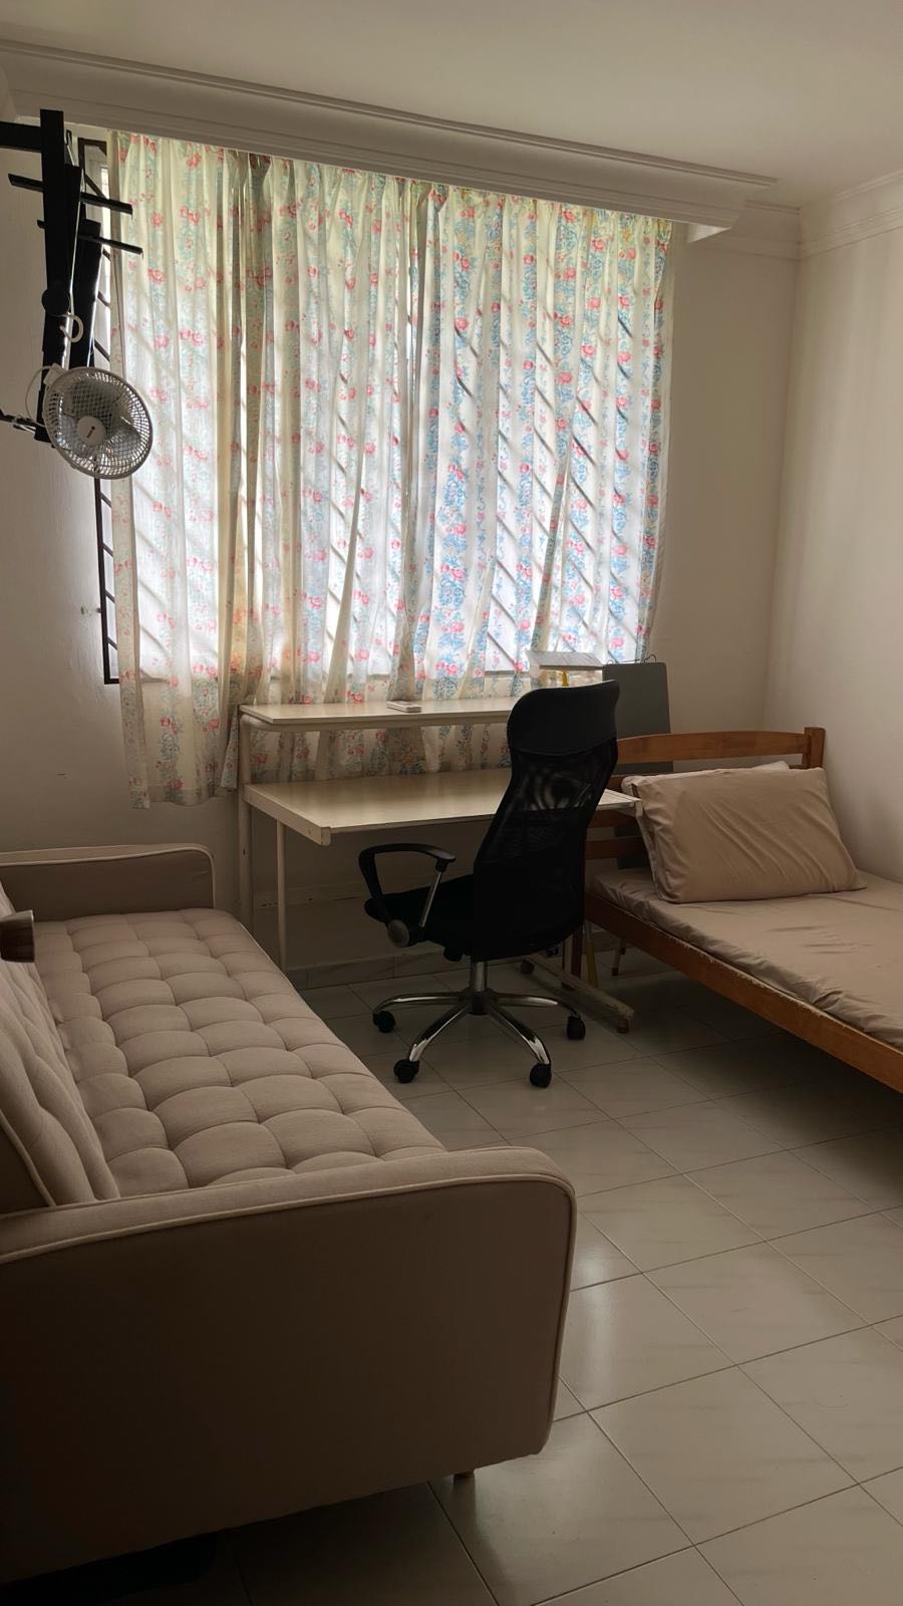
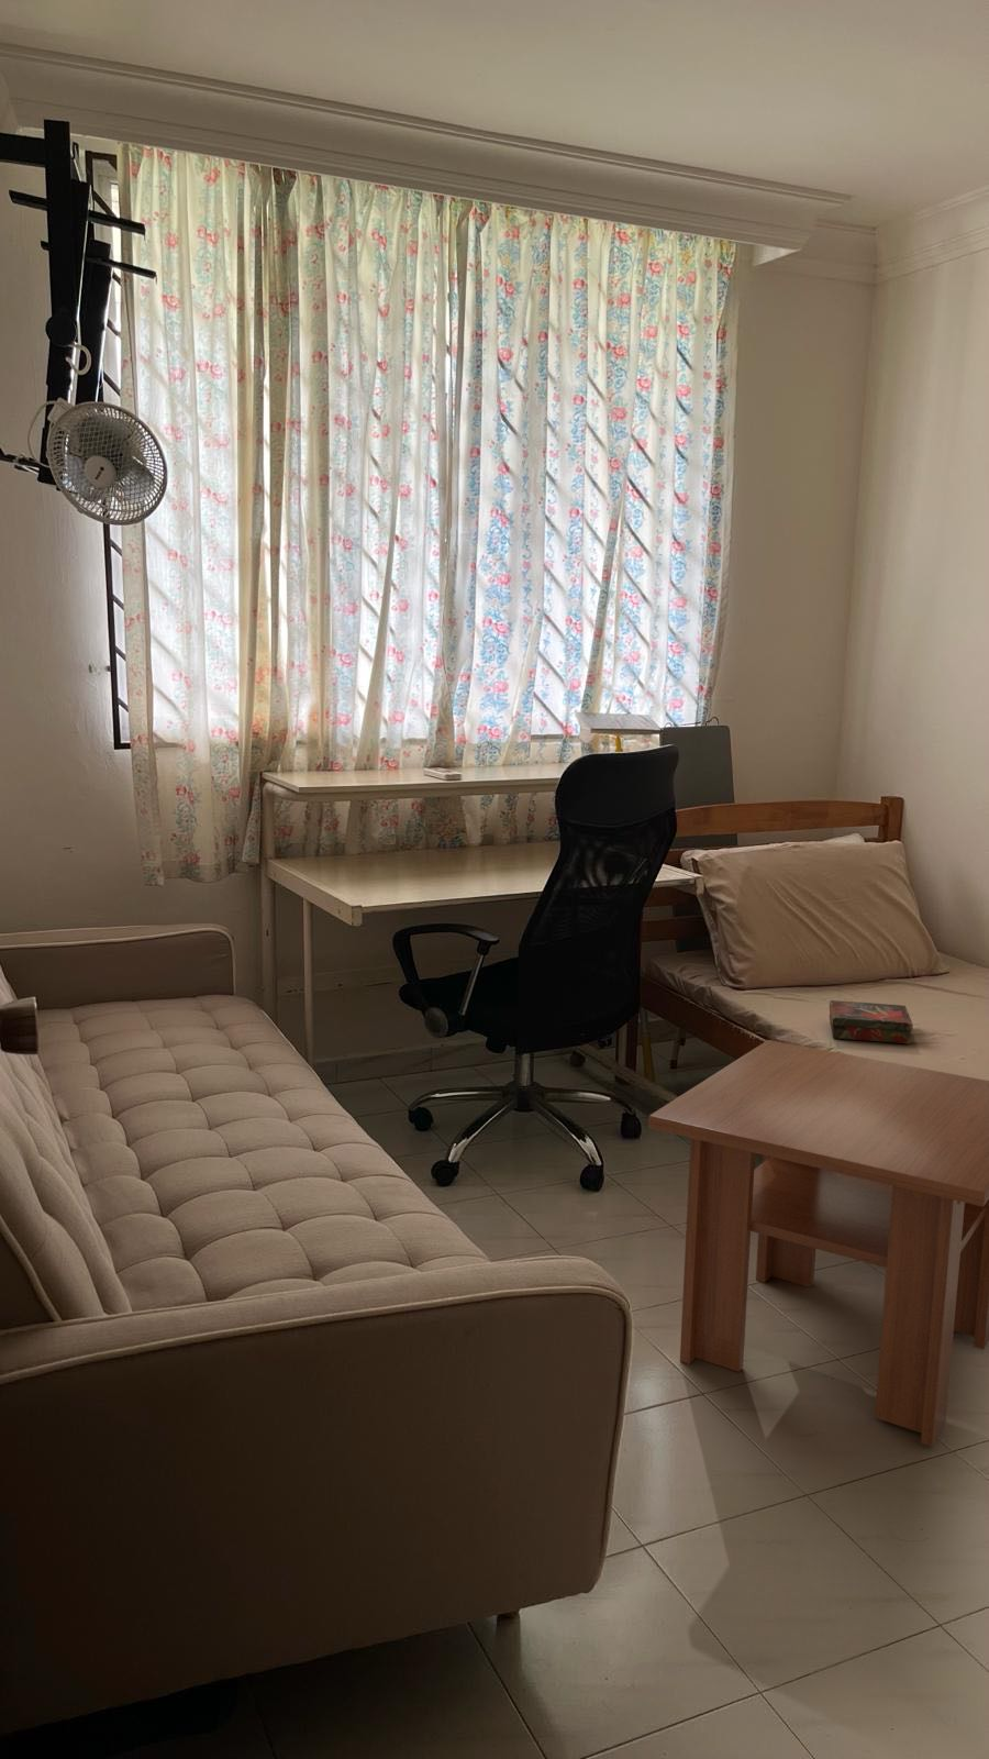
+ book (869, 1021)
+ coffee table (849, 1226)
